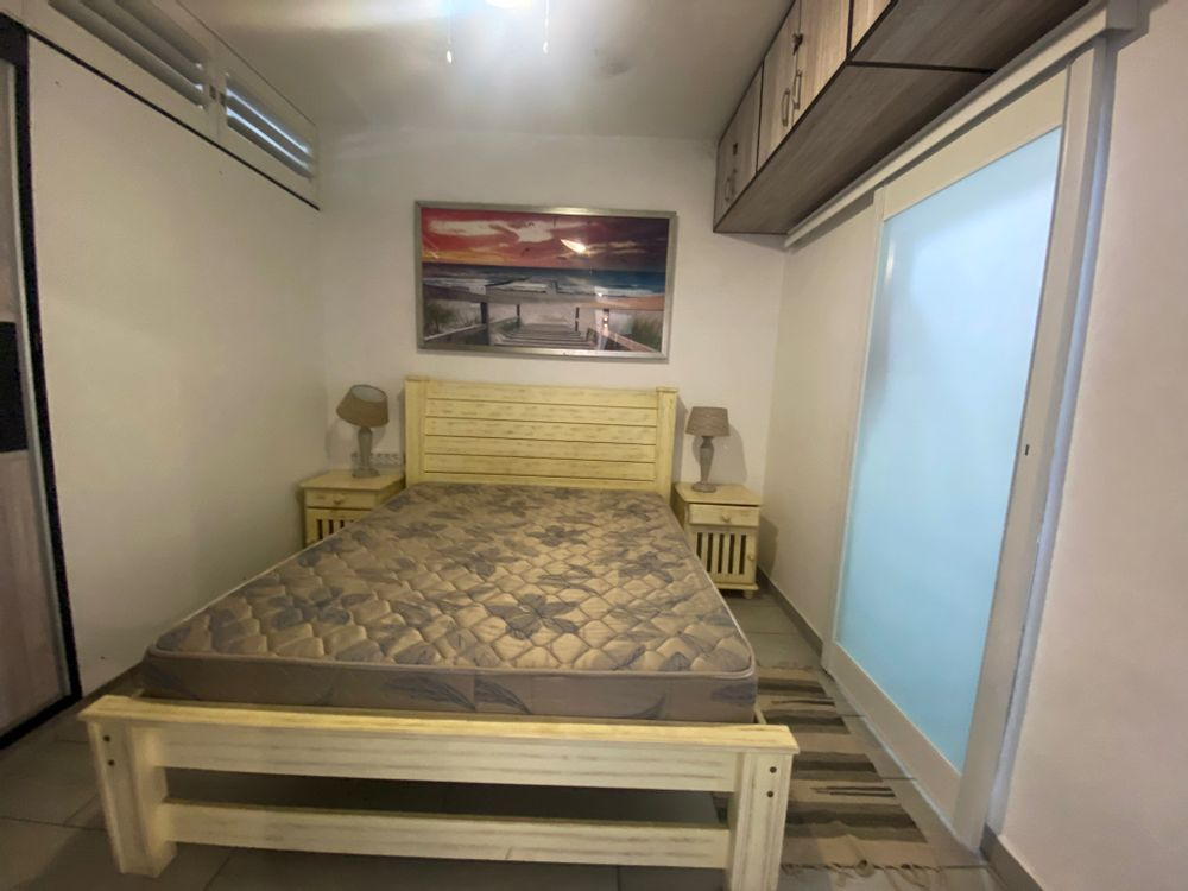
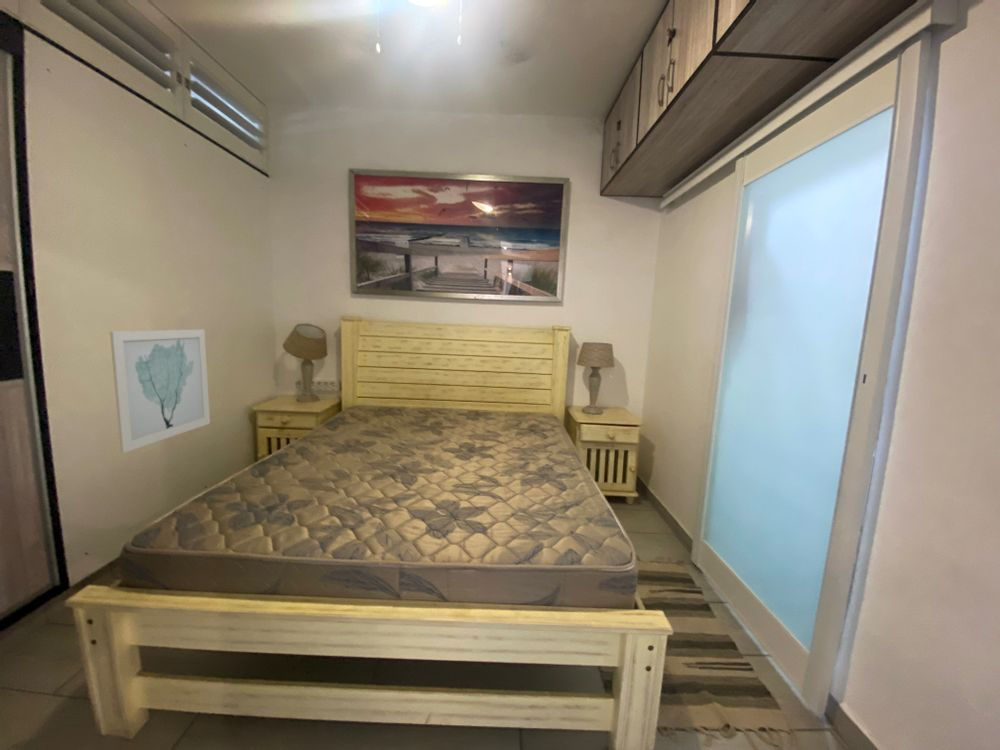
+ wall art (167, 384)
